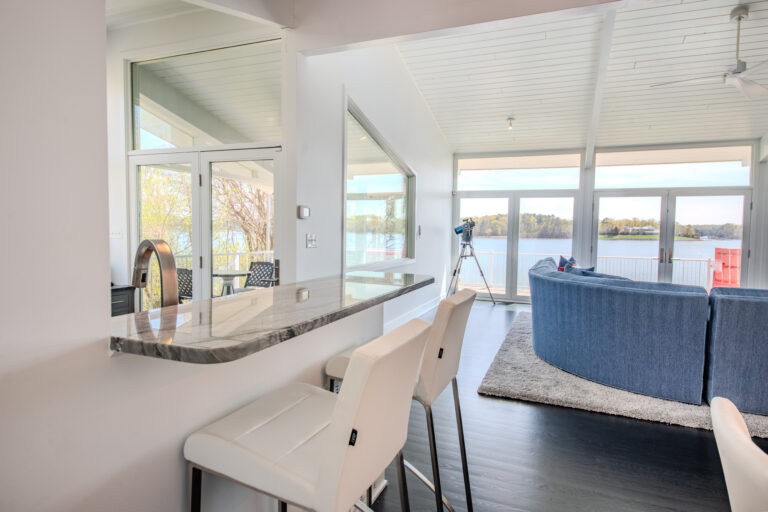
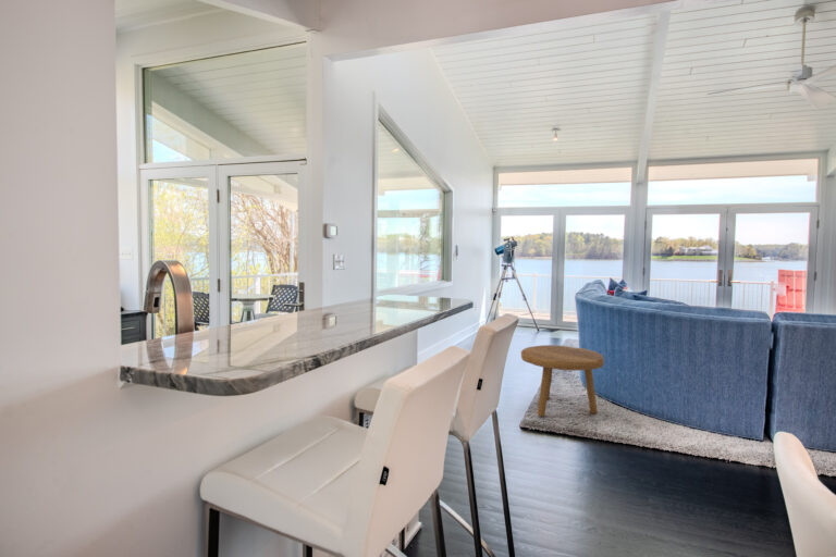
+ footstool (551, 380)
